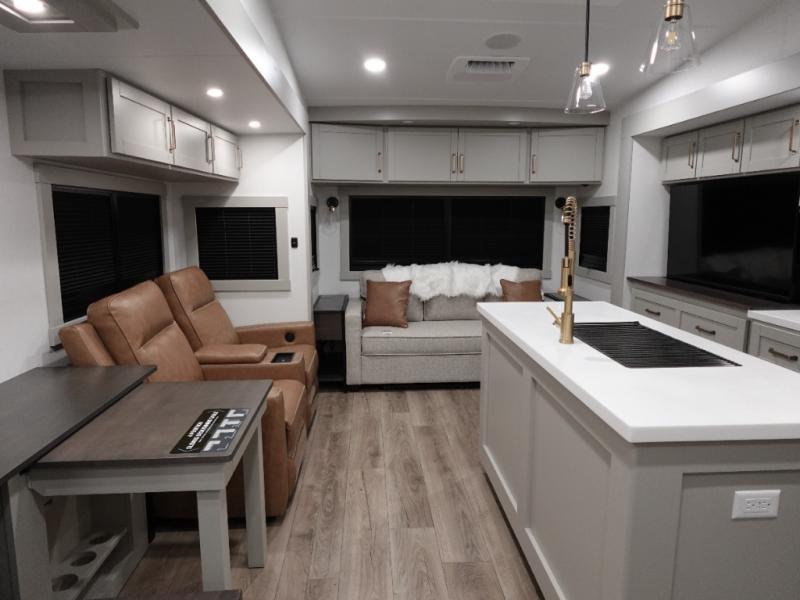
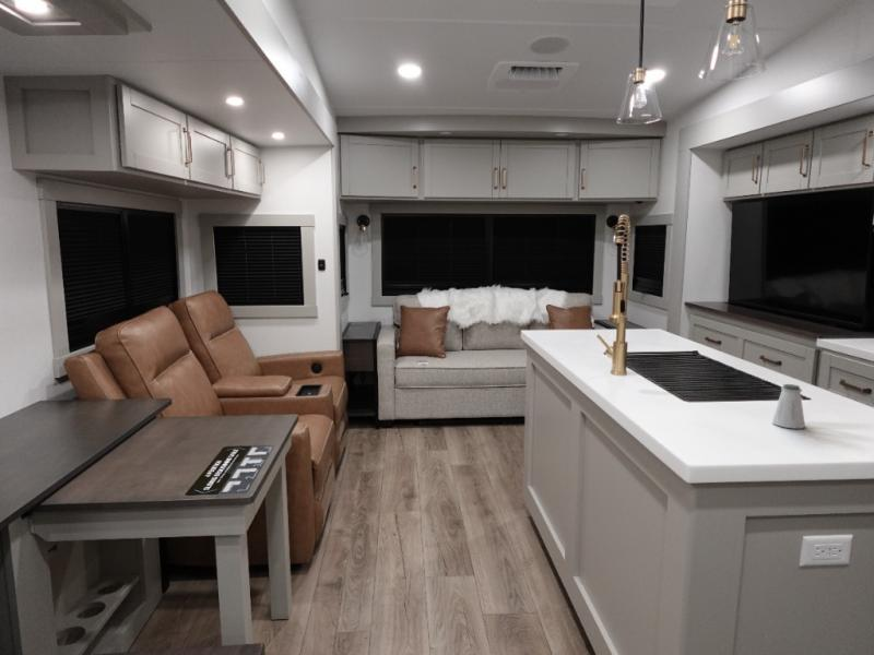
+ saltshaker (790, 405)
